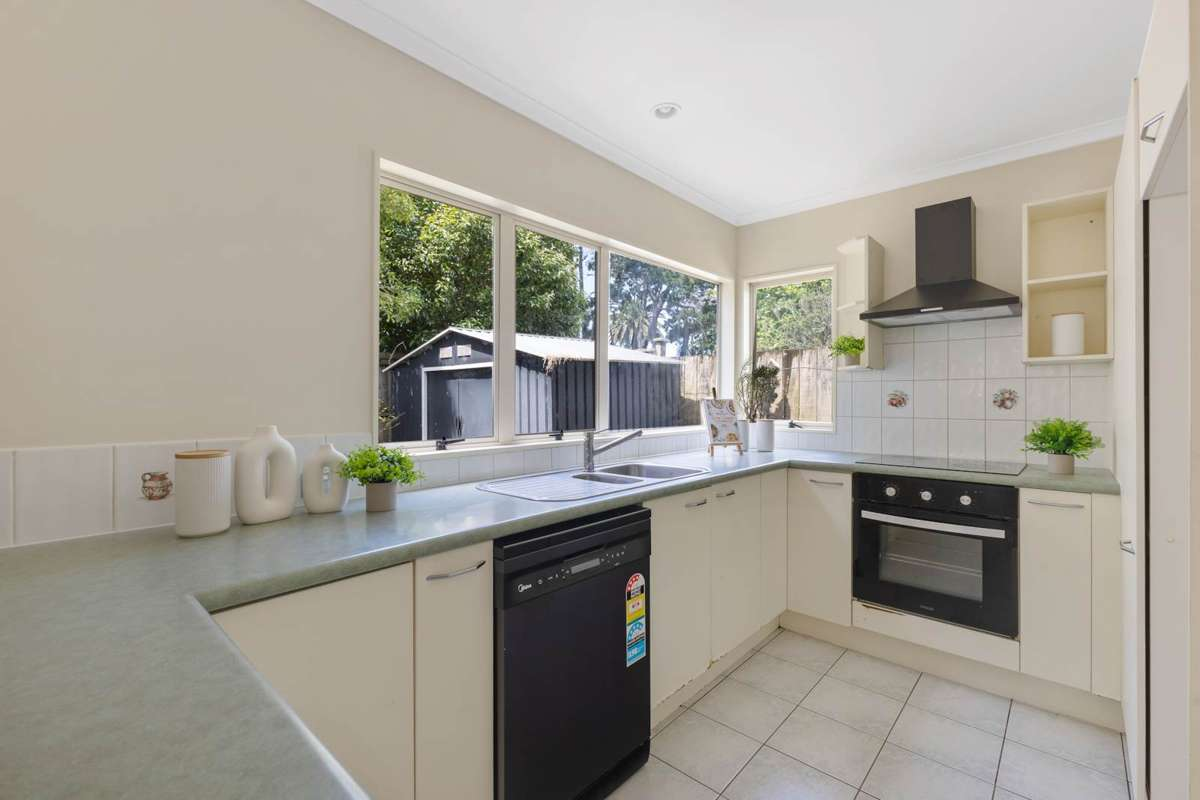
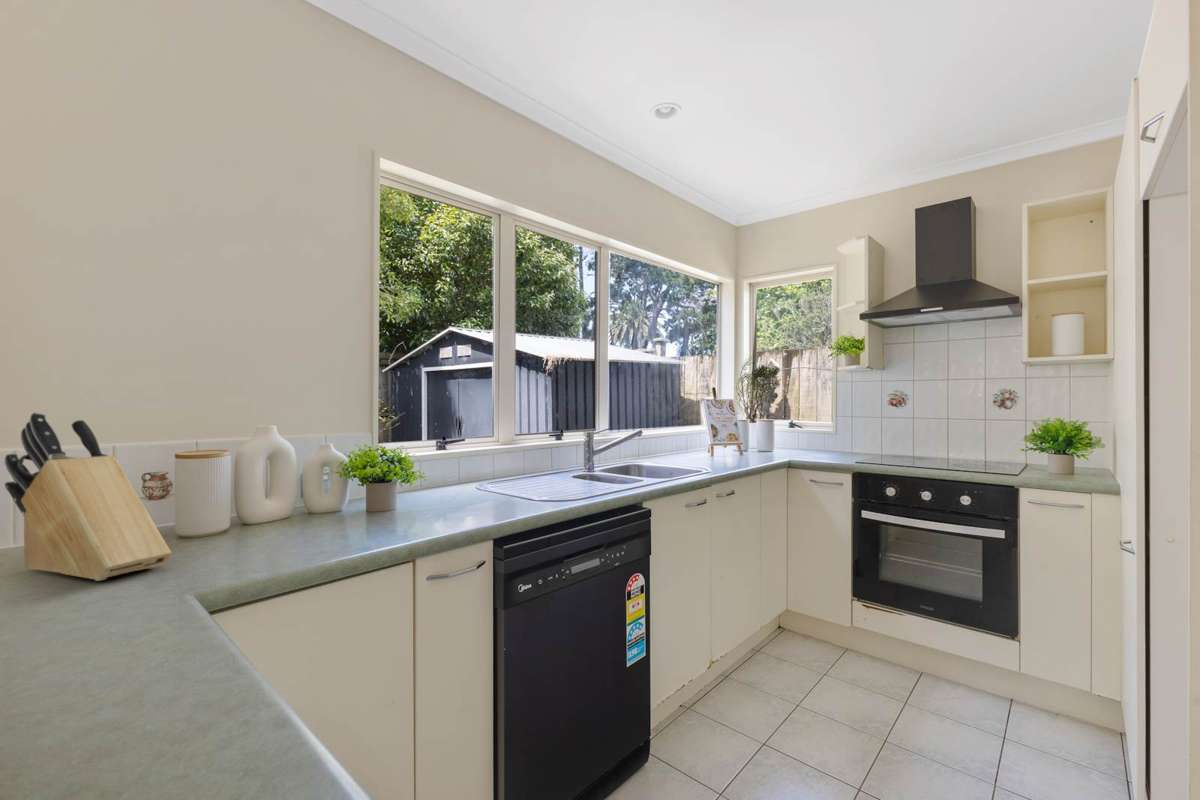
+ knife block (84, 489)
